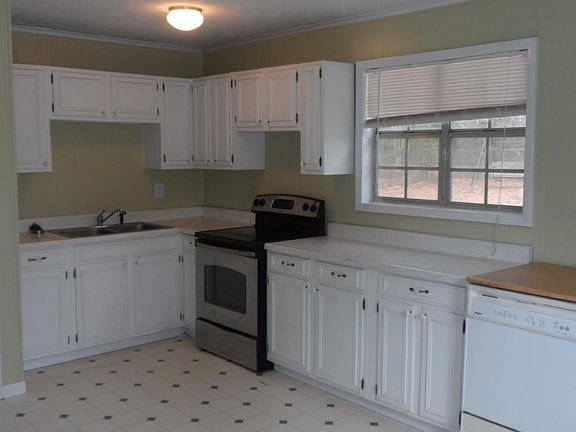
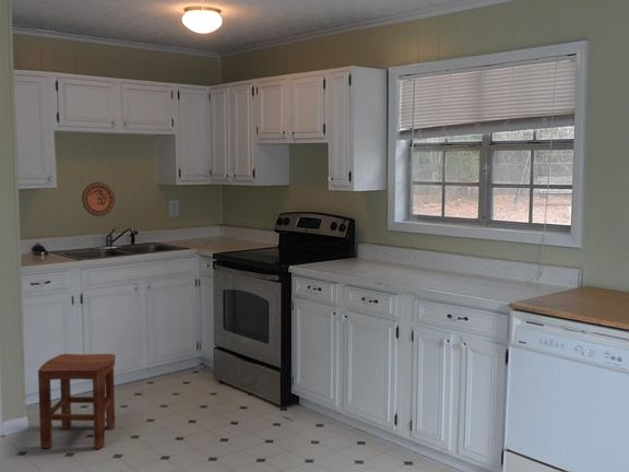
+ decorative plate (98, 199)
+ stool (80, 398)
